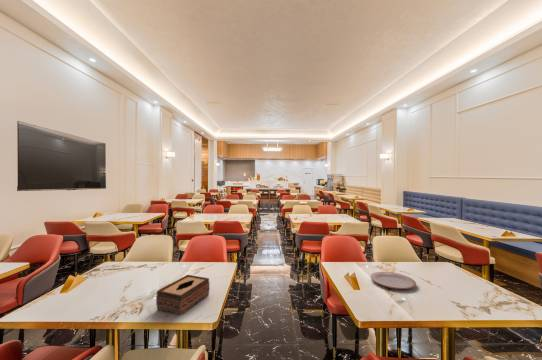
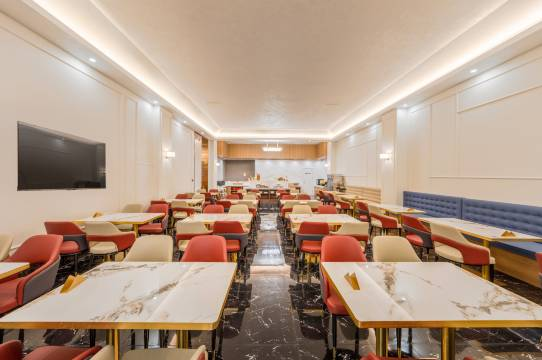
- plate (392, 281)
- tissue box (184, 293)
